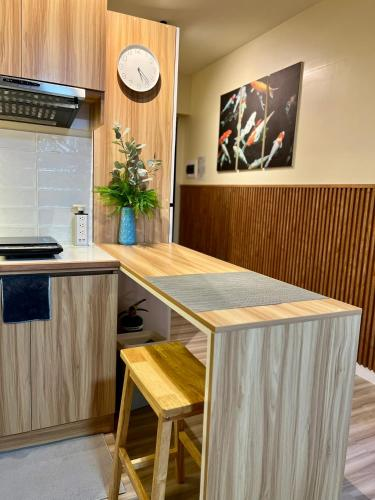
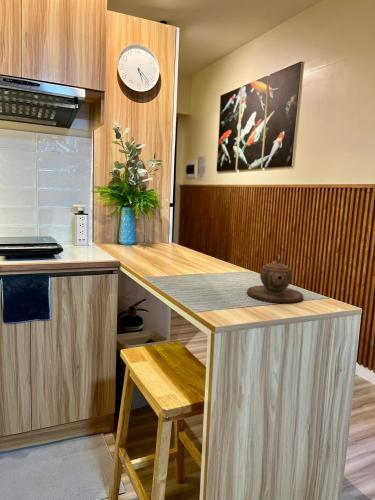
+ teapot (276, 274)
